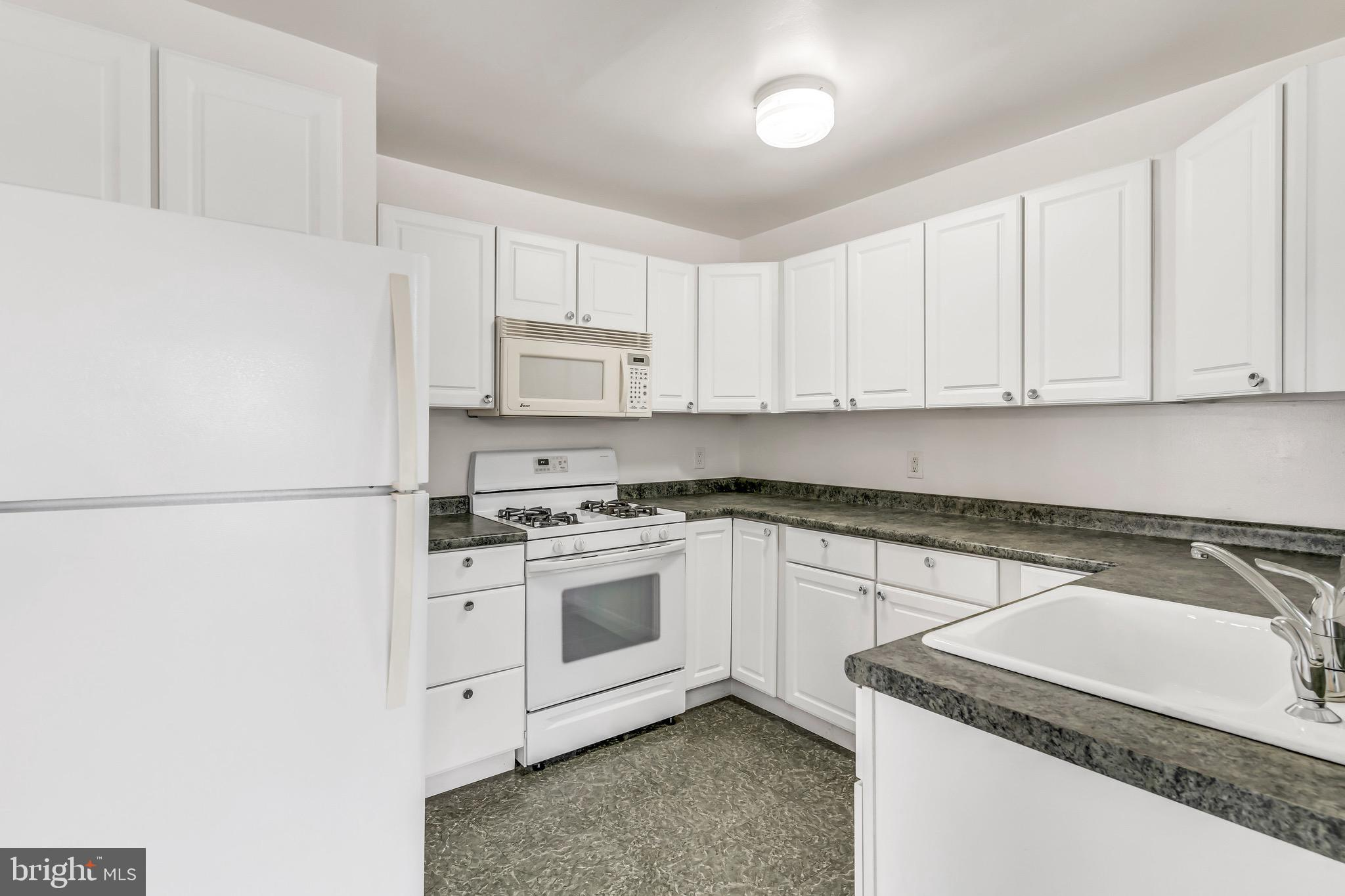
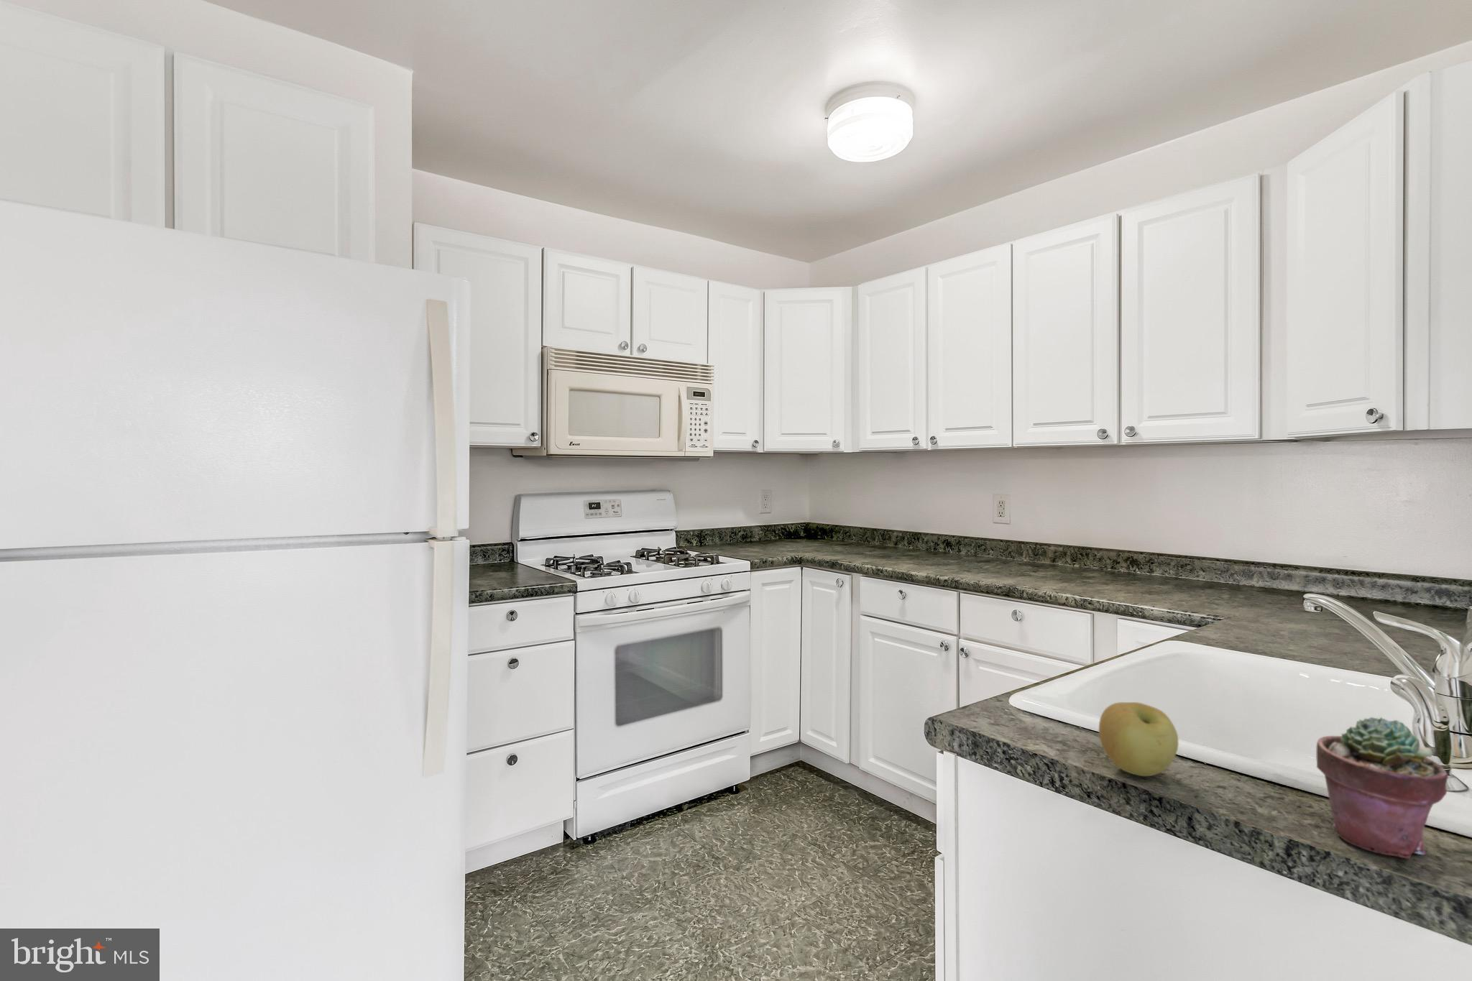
+ apple (1138, 739)
+ potted succulent (1378, 780)
